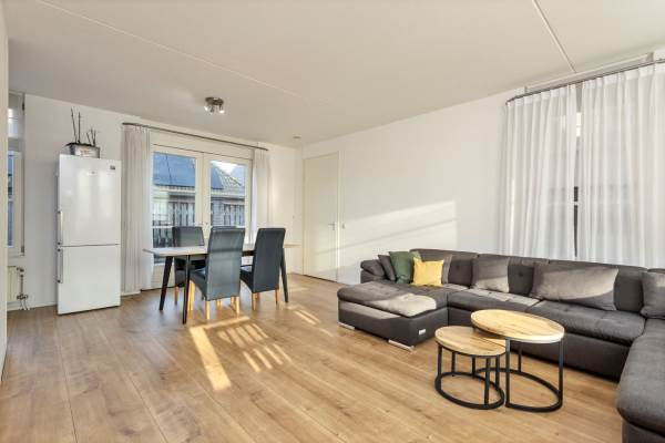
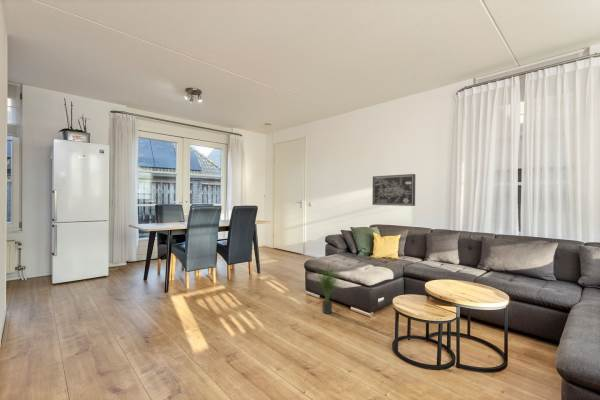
+ wall art (392, 190)
+ potted plant (325, 286)
